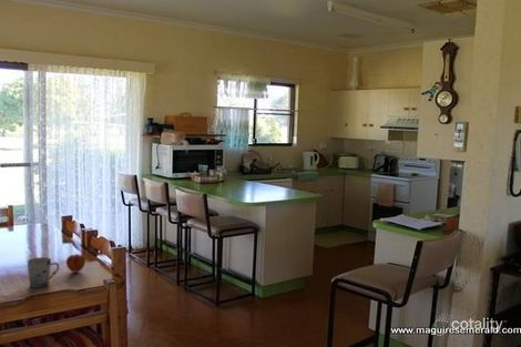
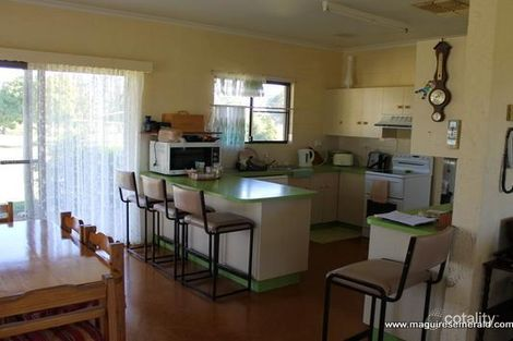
- apple (75, 263)
- cup (43, 272)
